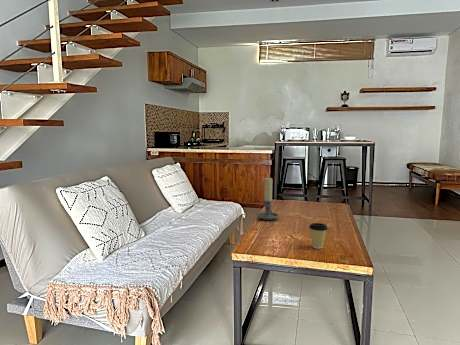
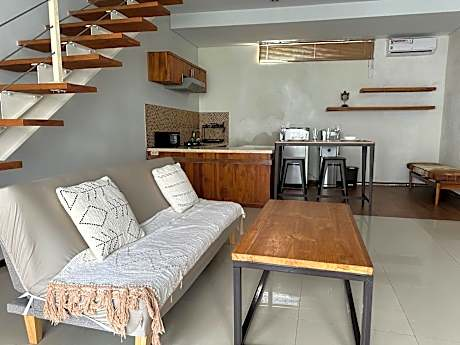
- coffee cup (317, 235)
- candle holder (268, 197)
